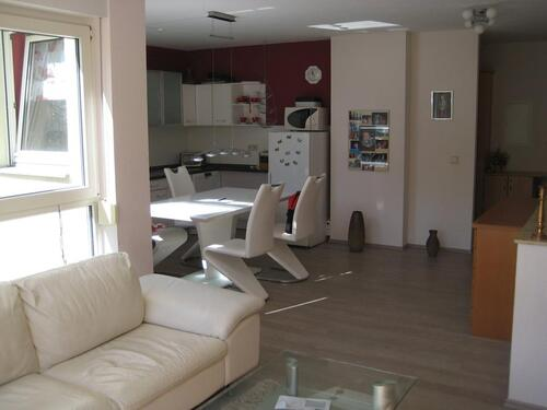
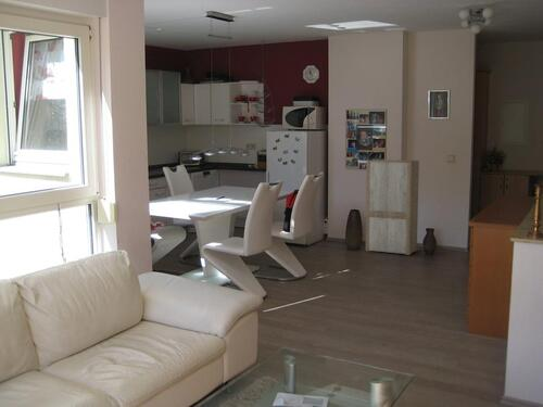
+ cabinet (391, 205)
